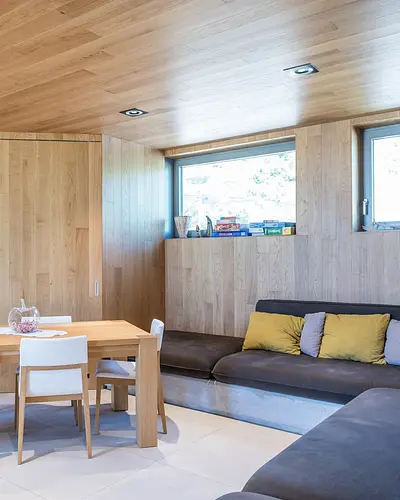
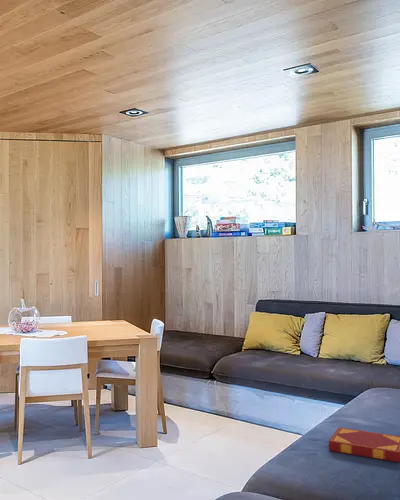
+ hardback book (367, 443)
